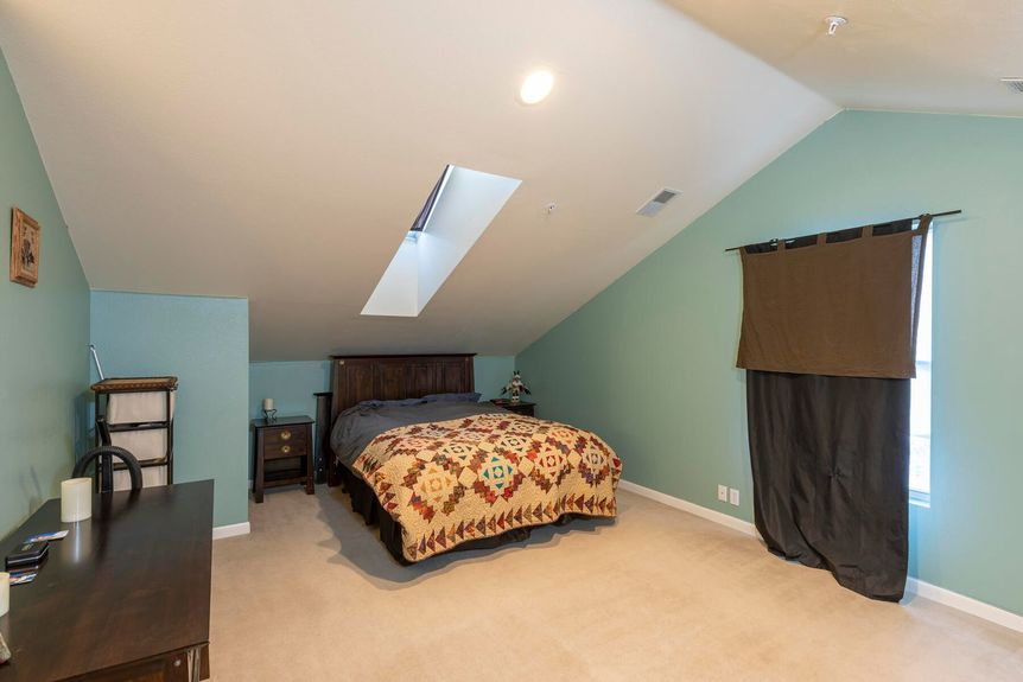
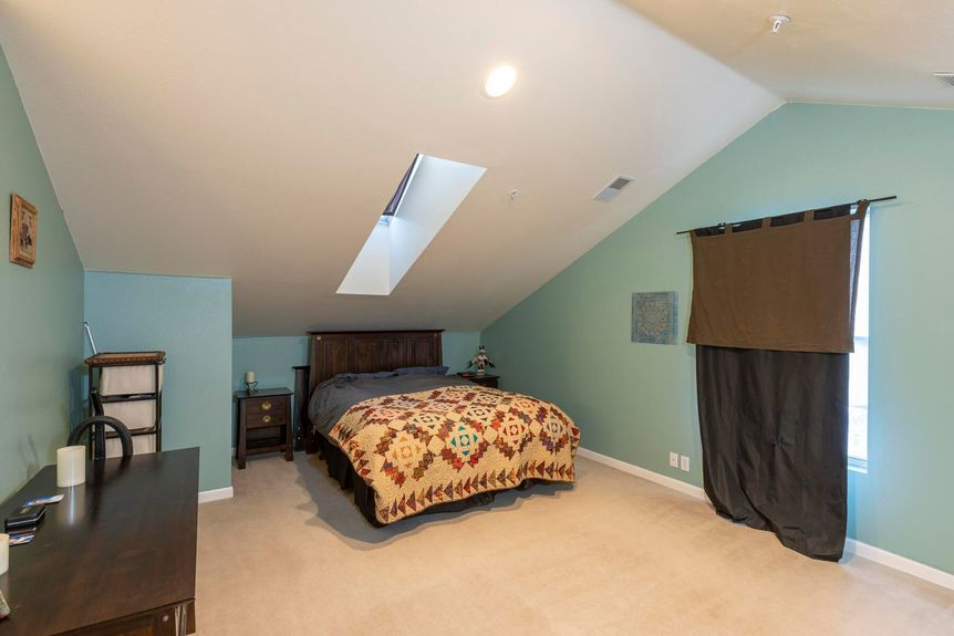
+ wall art (653, 317)
